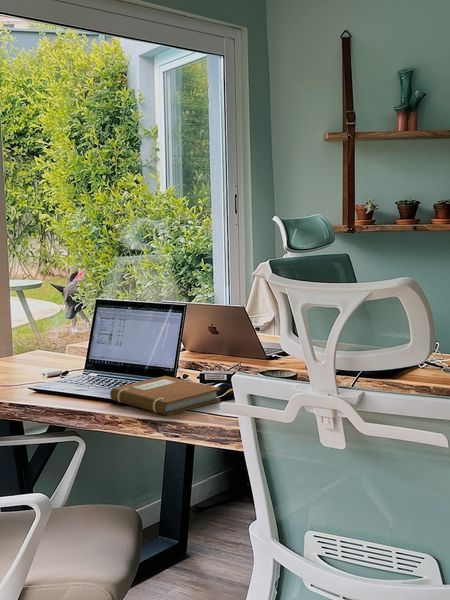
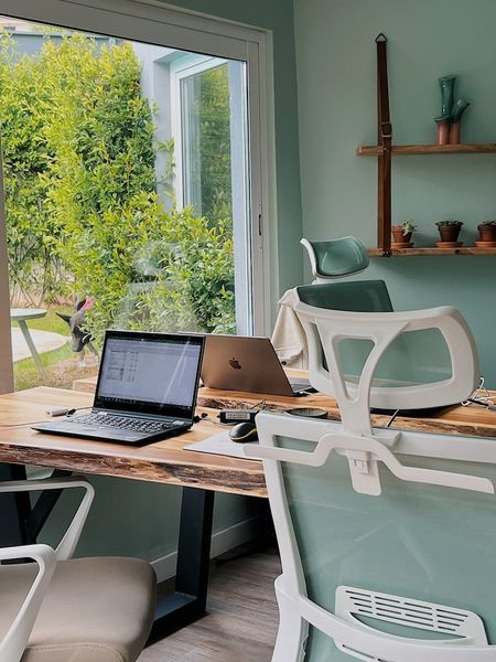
- notebook (163, 394)
